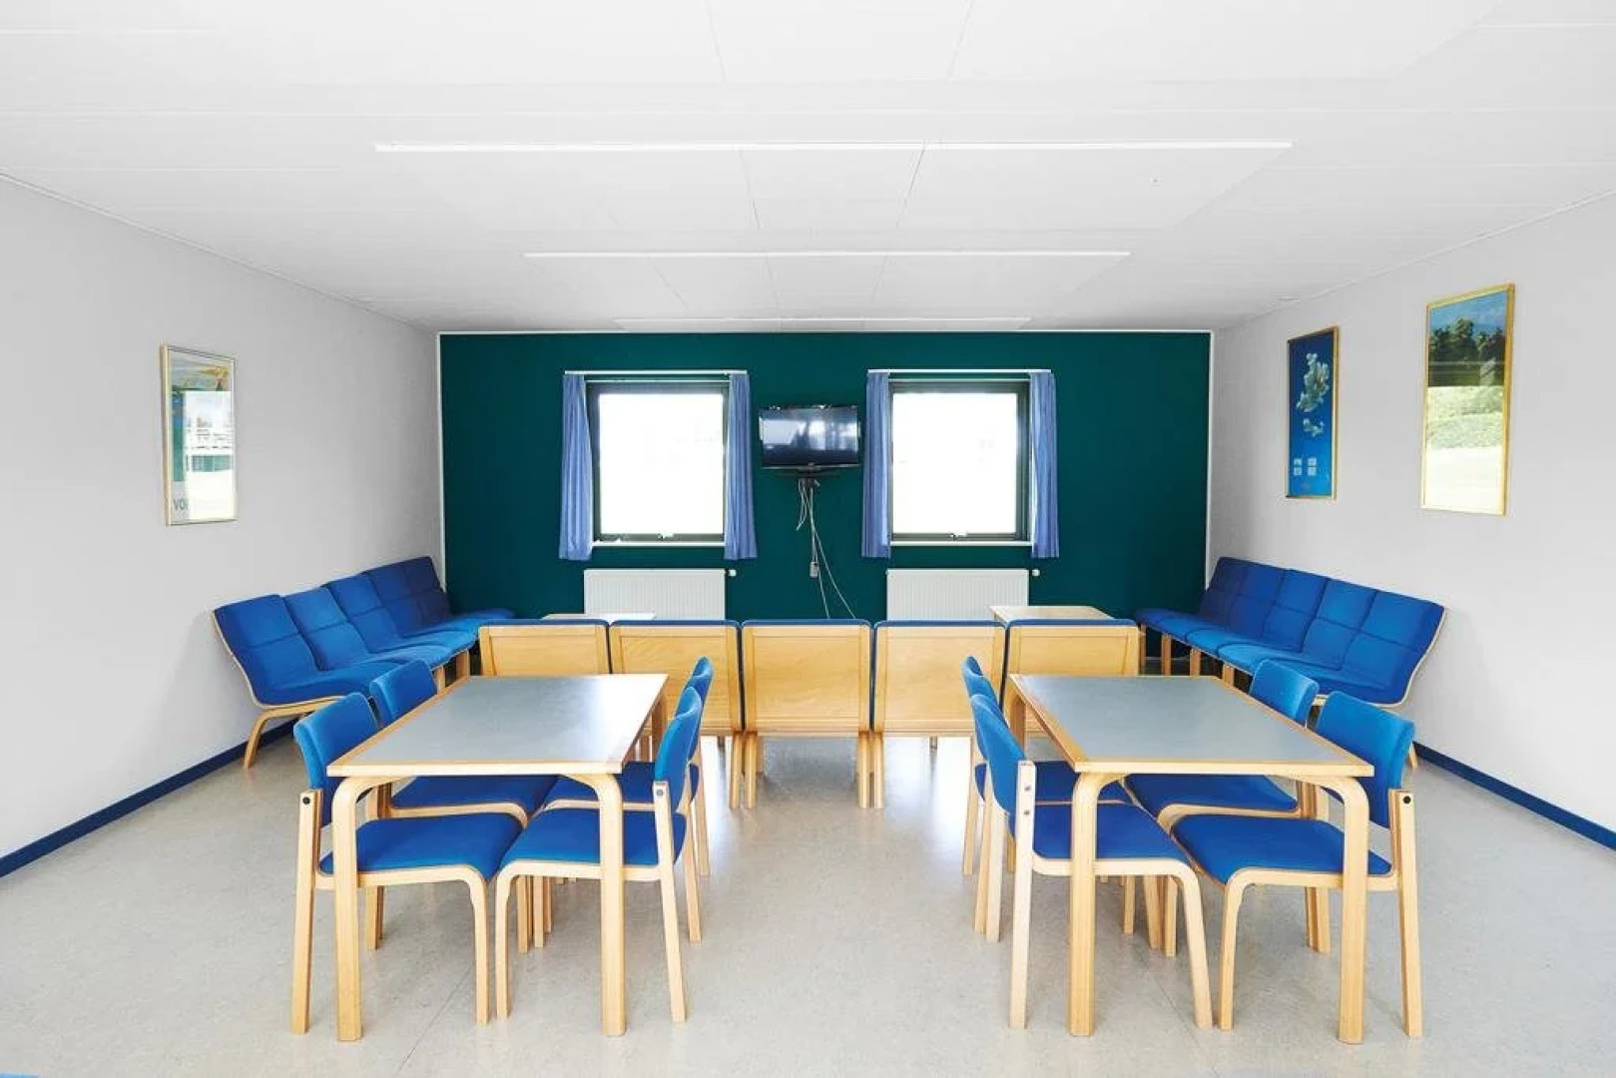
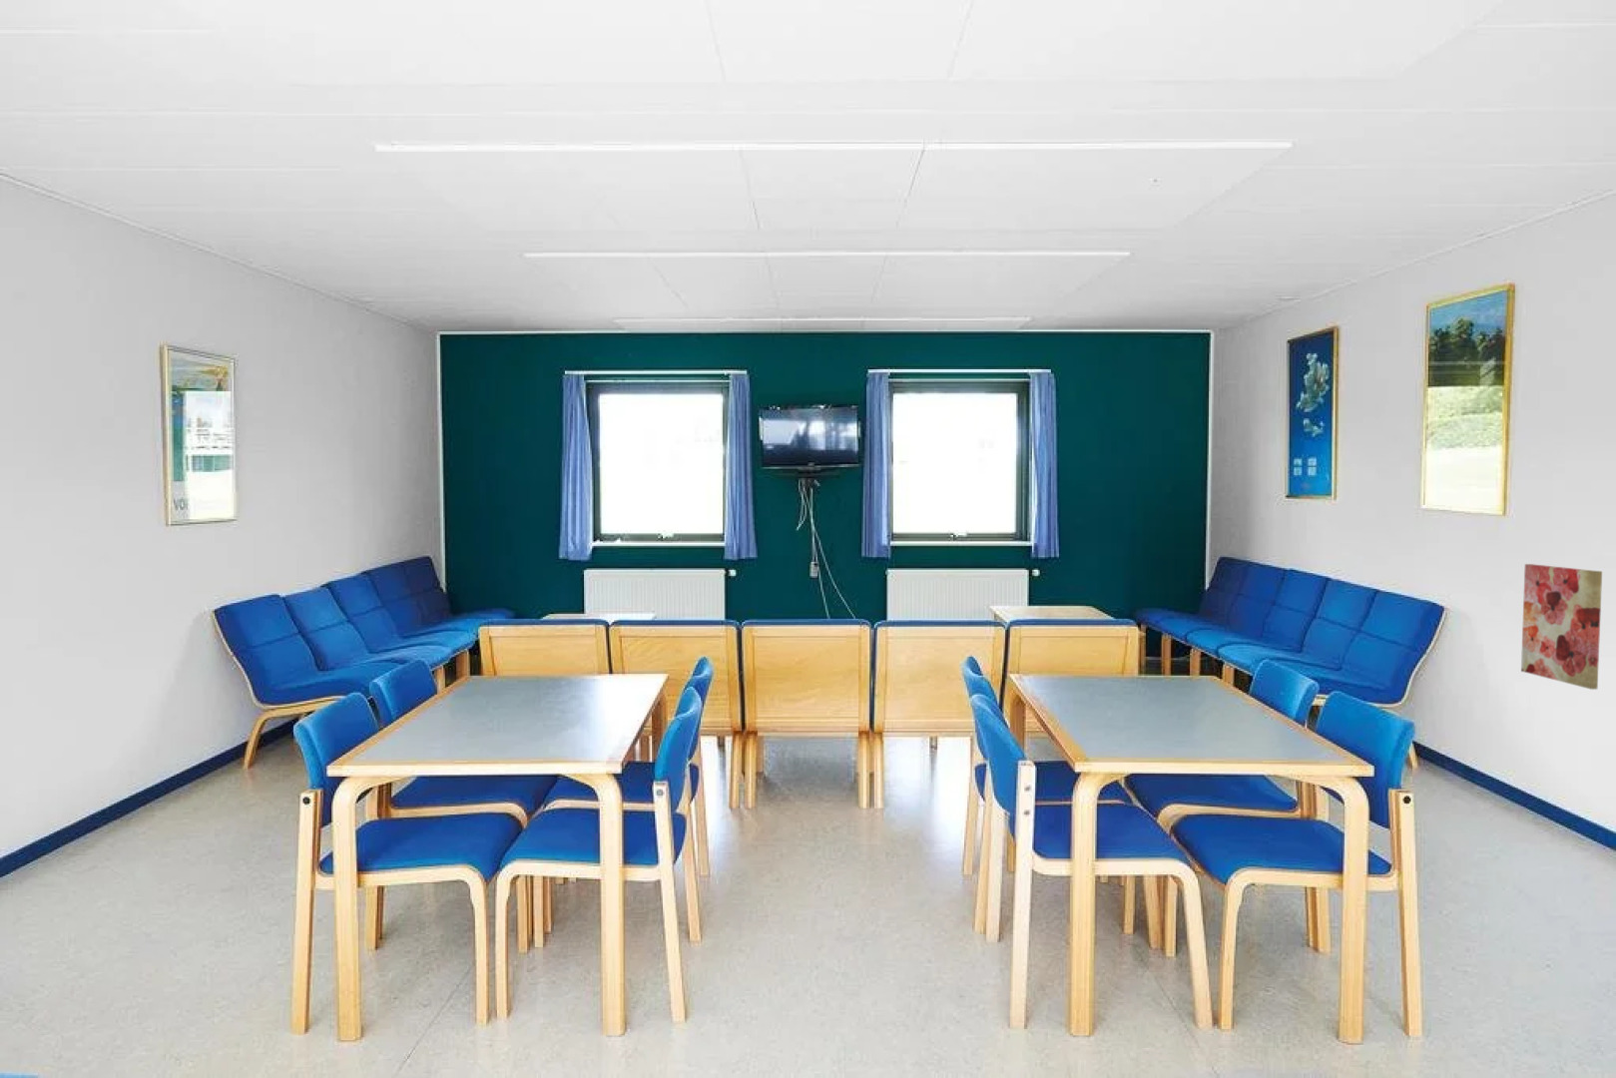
+ wall art (1559, 624)
